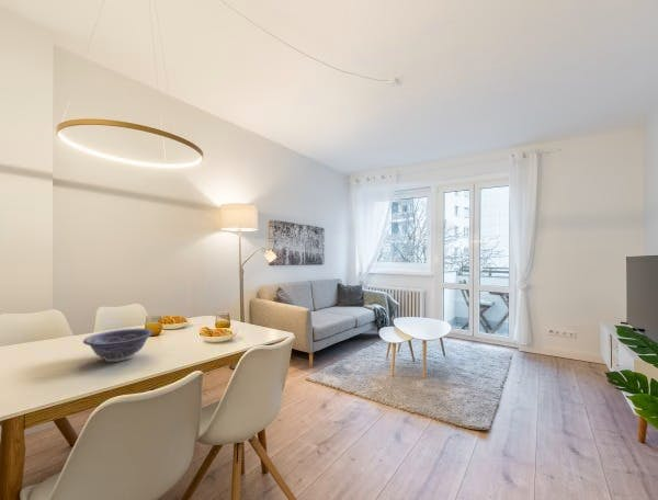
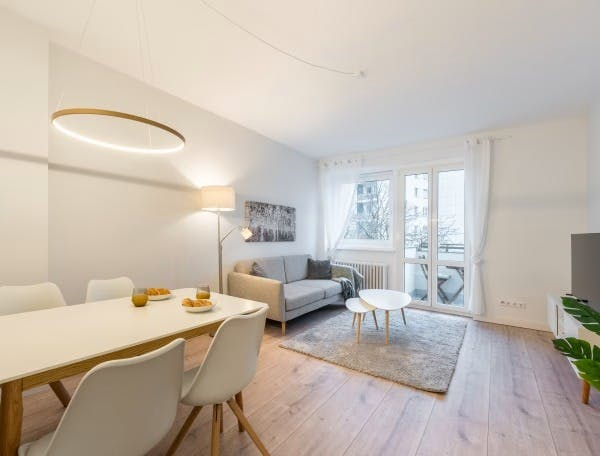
- decorative bowl (120, 346)
